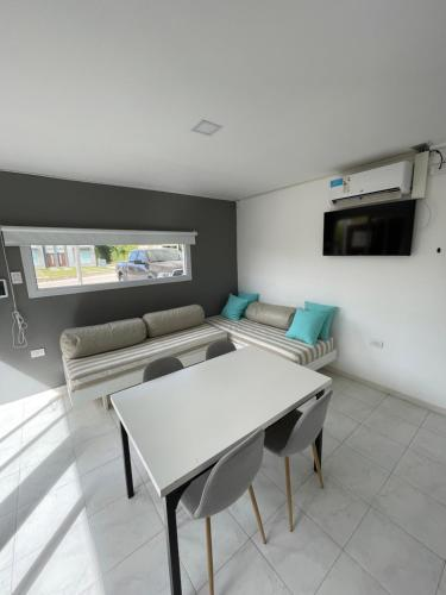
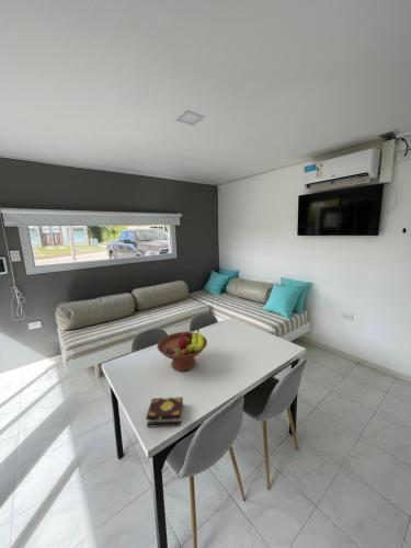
+ book (165, 410)
+ fruit bowl (182, 350)
